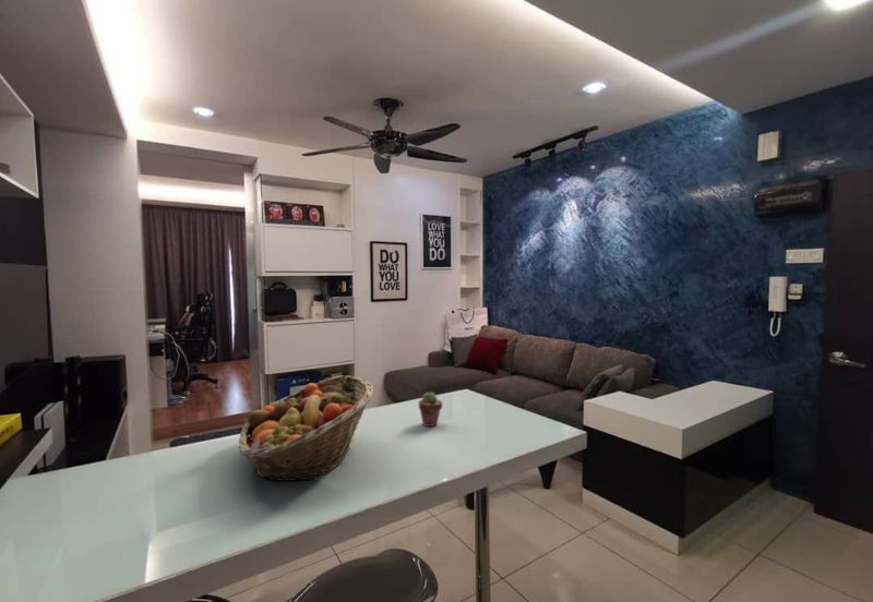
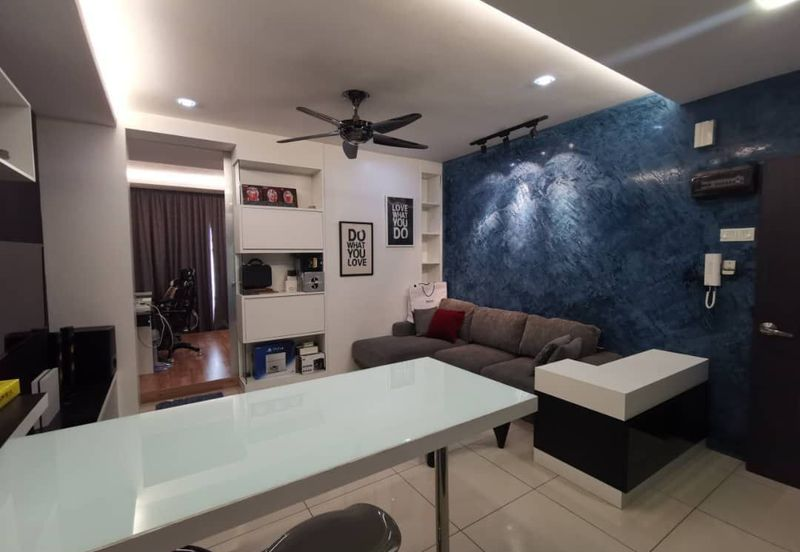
- potted succulent (430, 408)
- fruit basket (308, 421)
